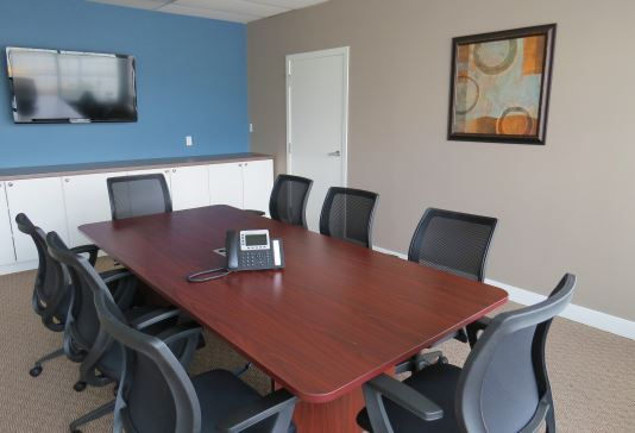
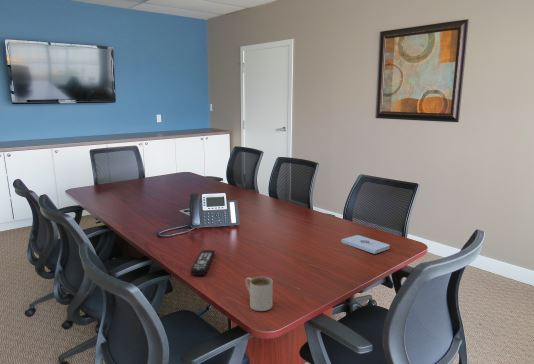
+ remote control (203, 261)
+ mug (257, 291)
+ notepad (365, 243)
